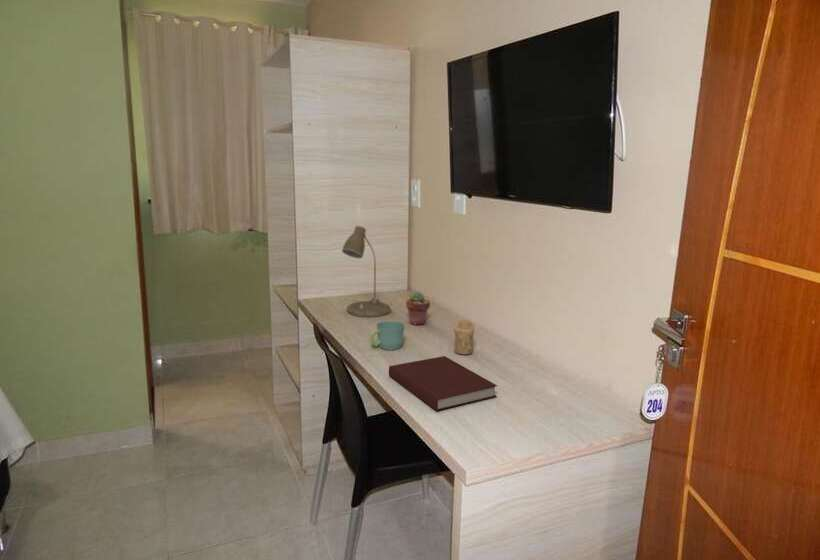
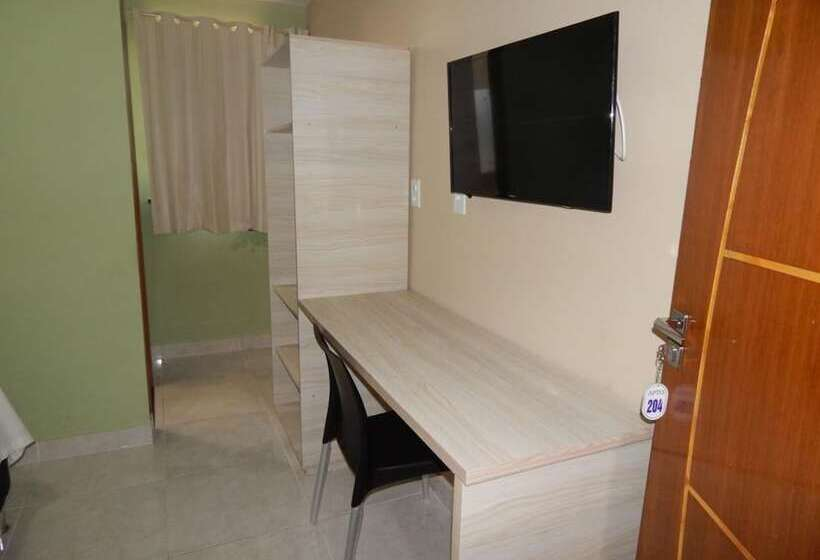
- candle (464, 337)
- desk lamp (374, 269)
- mug (386, 336)
- potted succulent (417, 307)
- notebook (440, 380)
